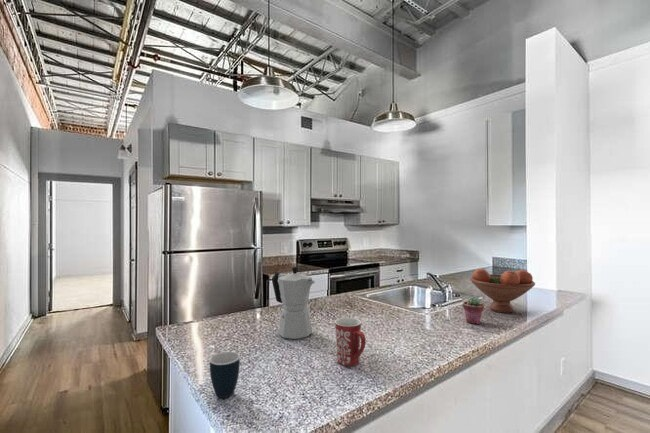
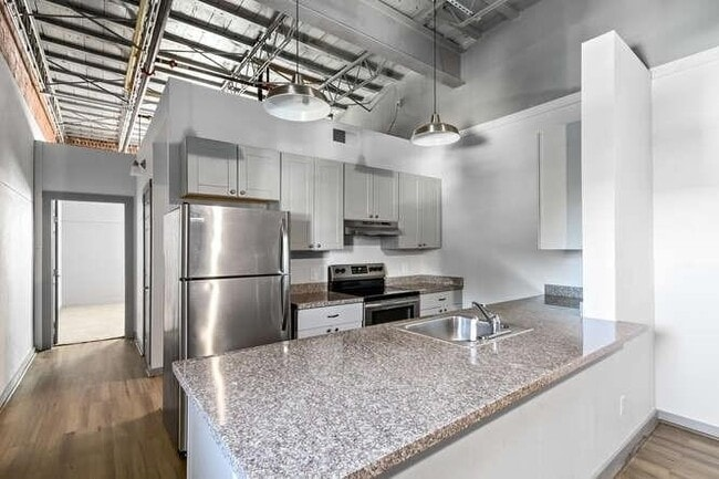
- fruit bowl (501, 288)
- mug (222, 373)
- potted succulent (473, 309)
- moka pot (292, 299)
- mug (351, 343)
